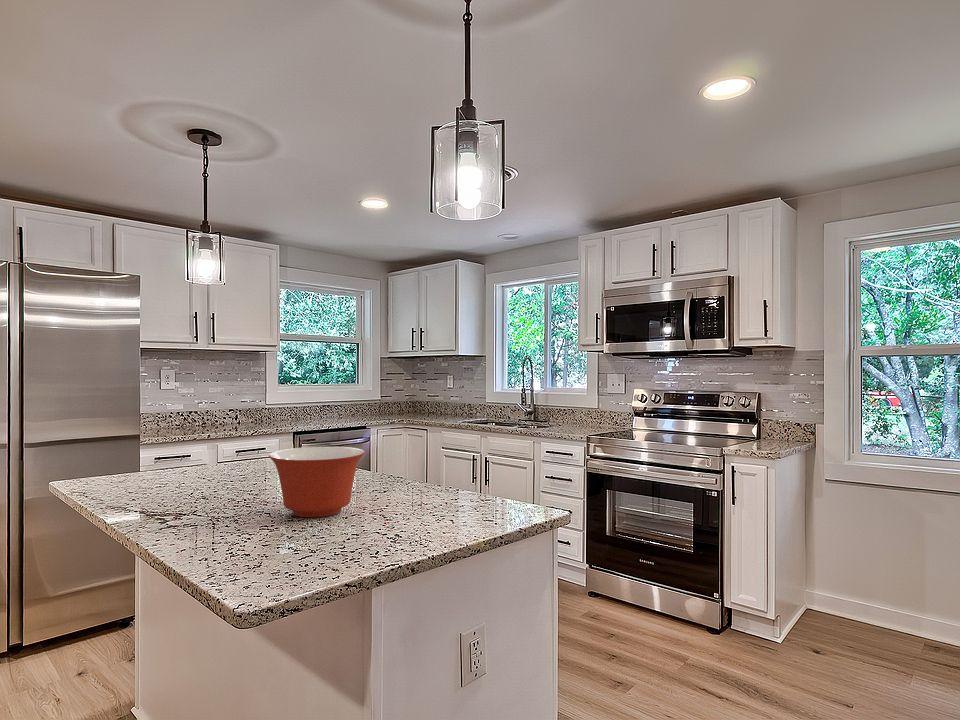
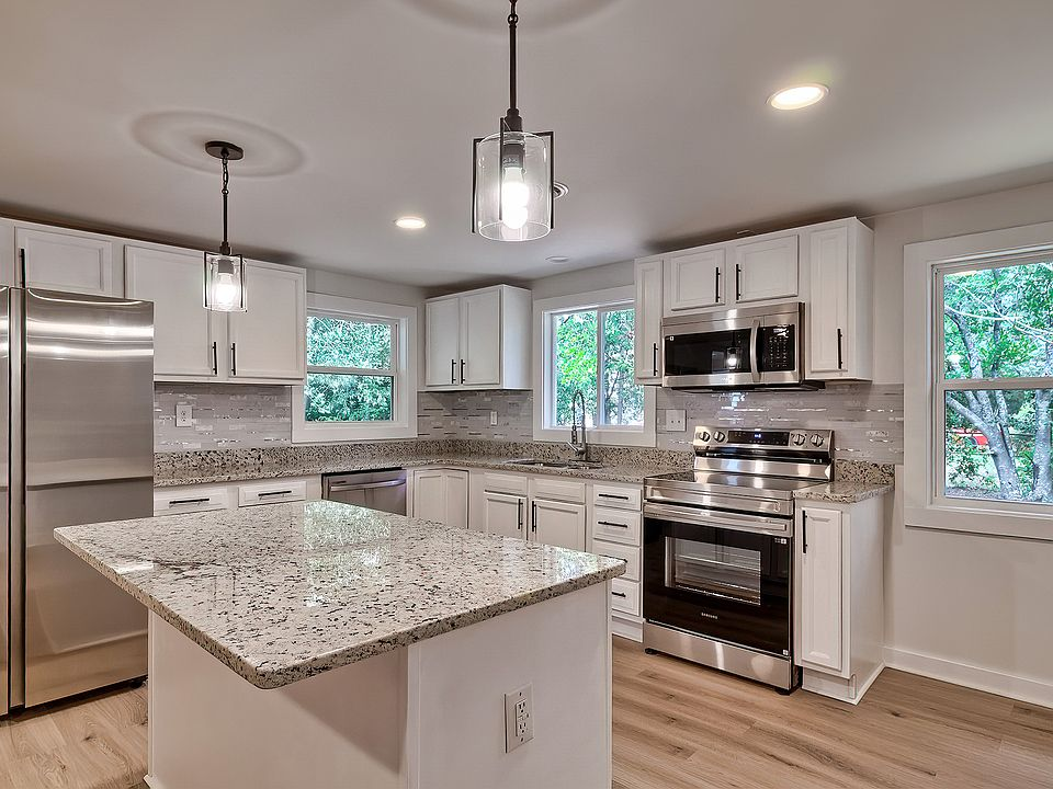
- mixing bowl (317, 482)
